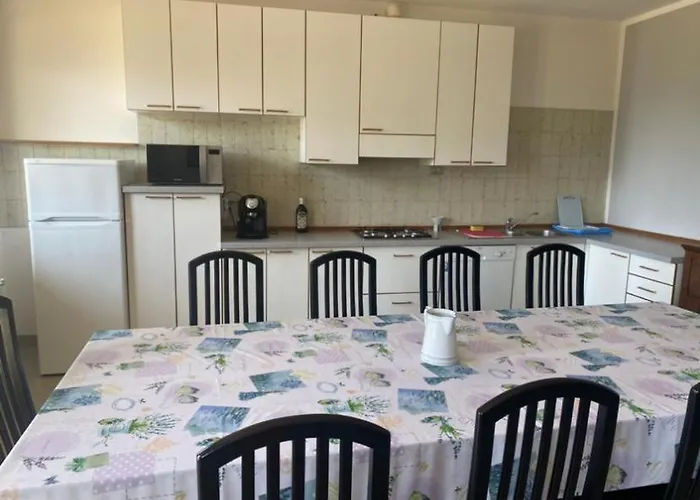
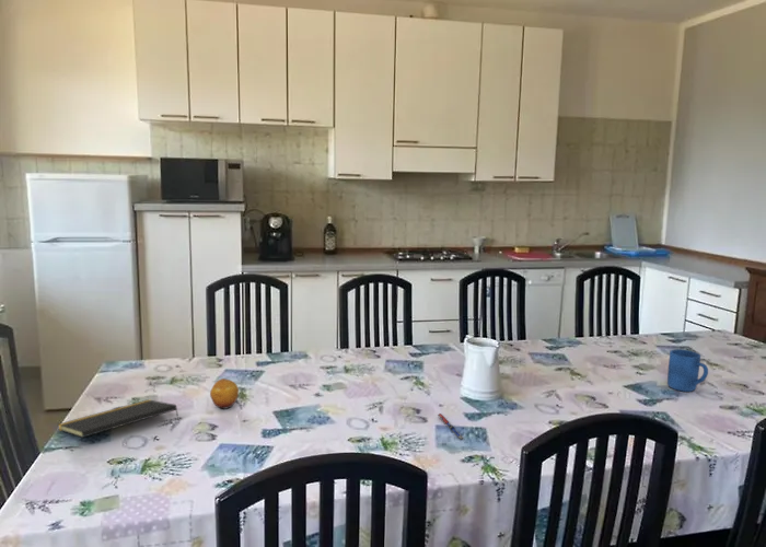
+ mug (688, 372)
+ fruit (224, 393)
+ pen (450, 426)
+ notepad (118, 417)
